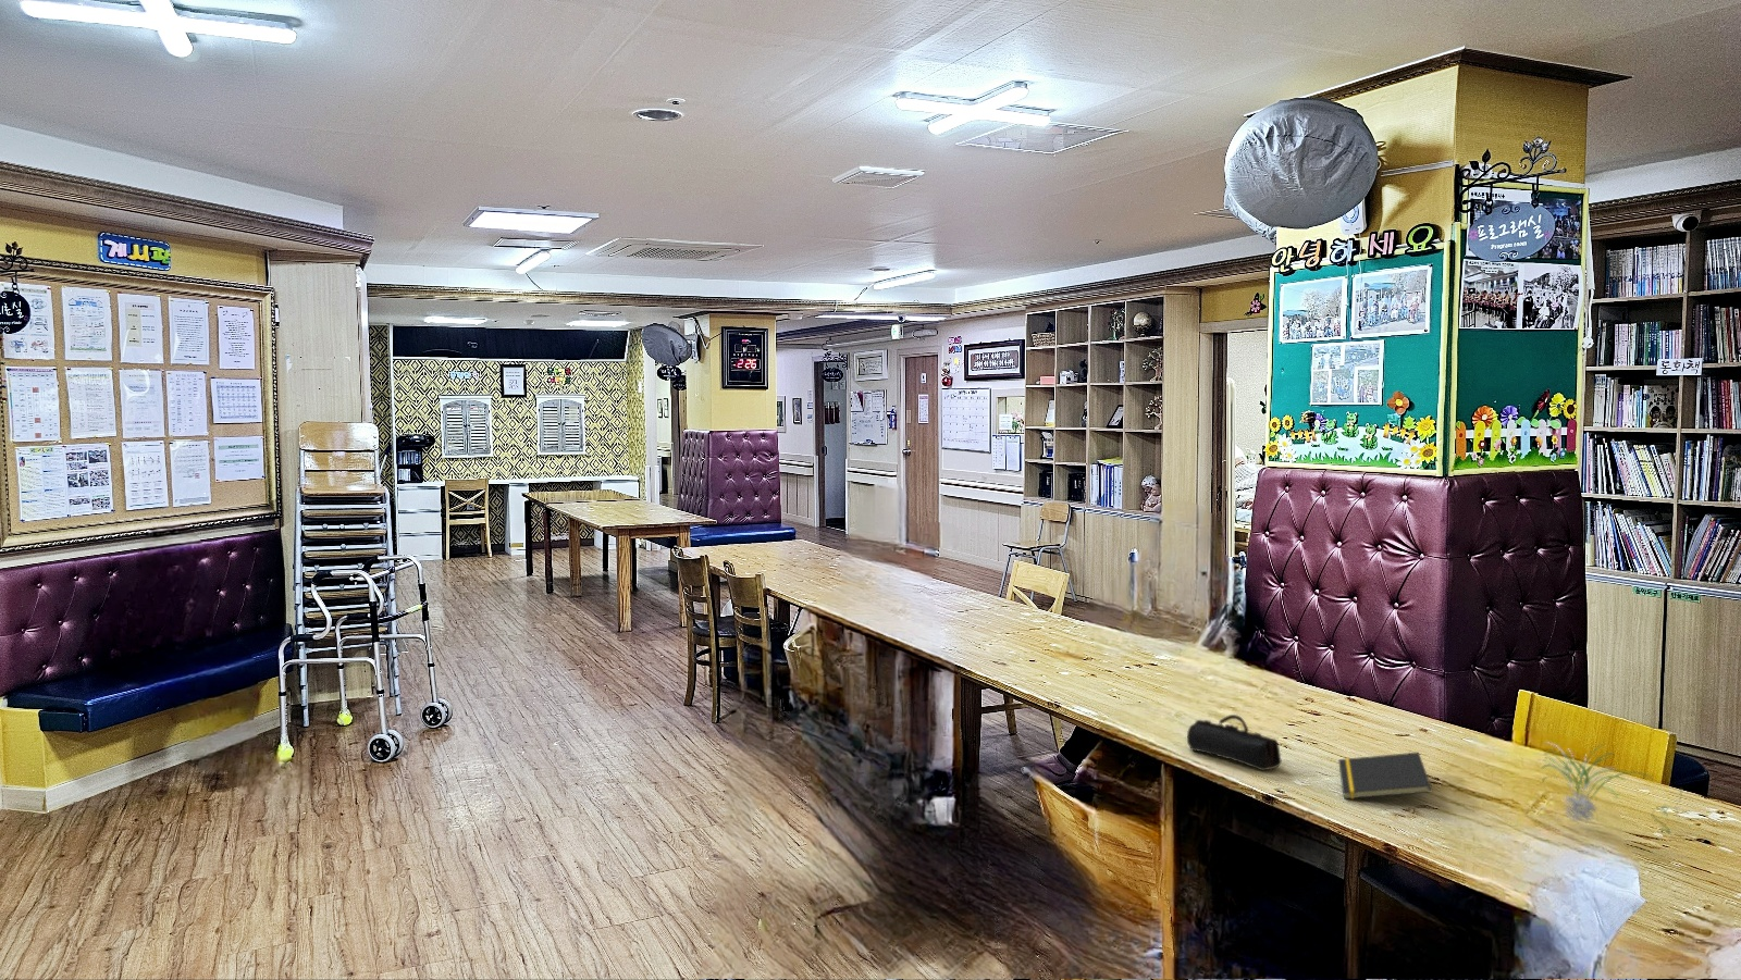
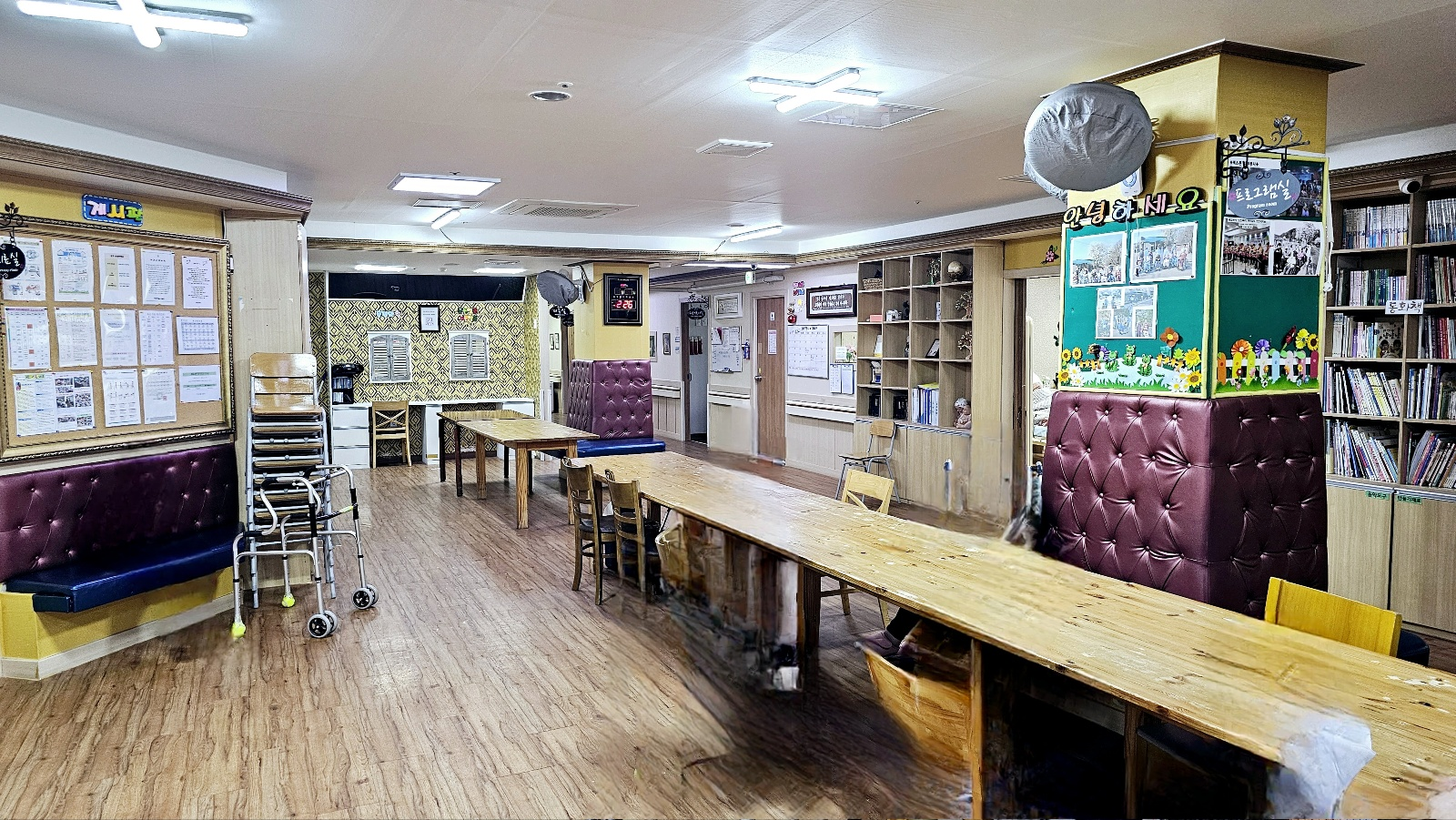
- notepad (1382, 774)
- pencil case (1232, 736)
- plant (1602, 786)
